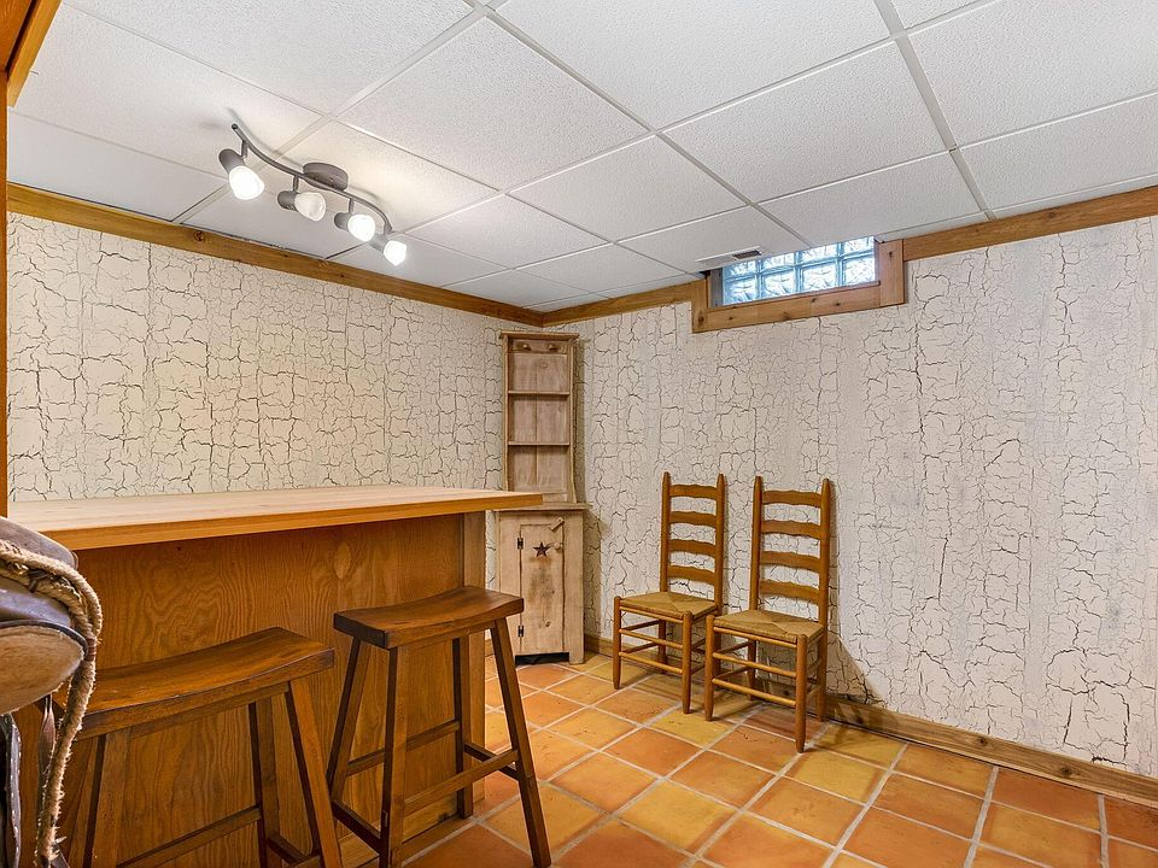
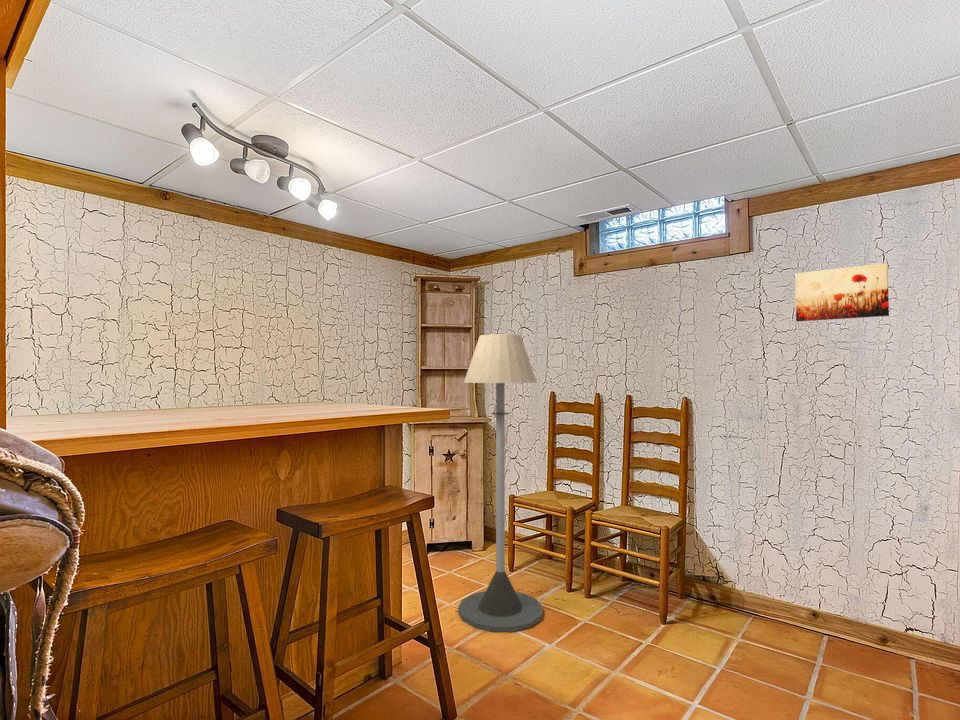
+ wall art (840, 293)
+ floor lamp (500, 472)
